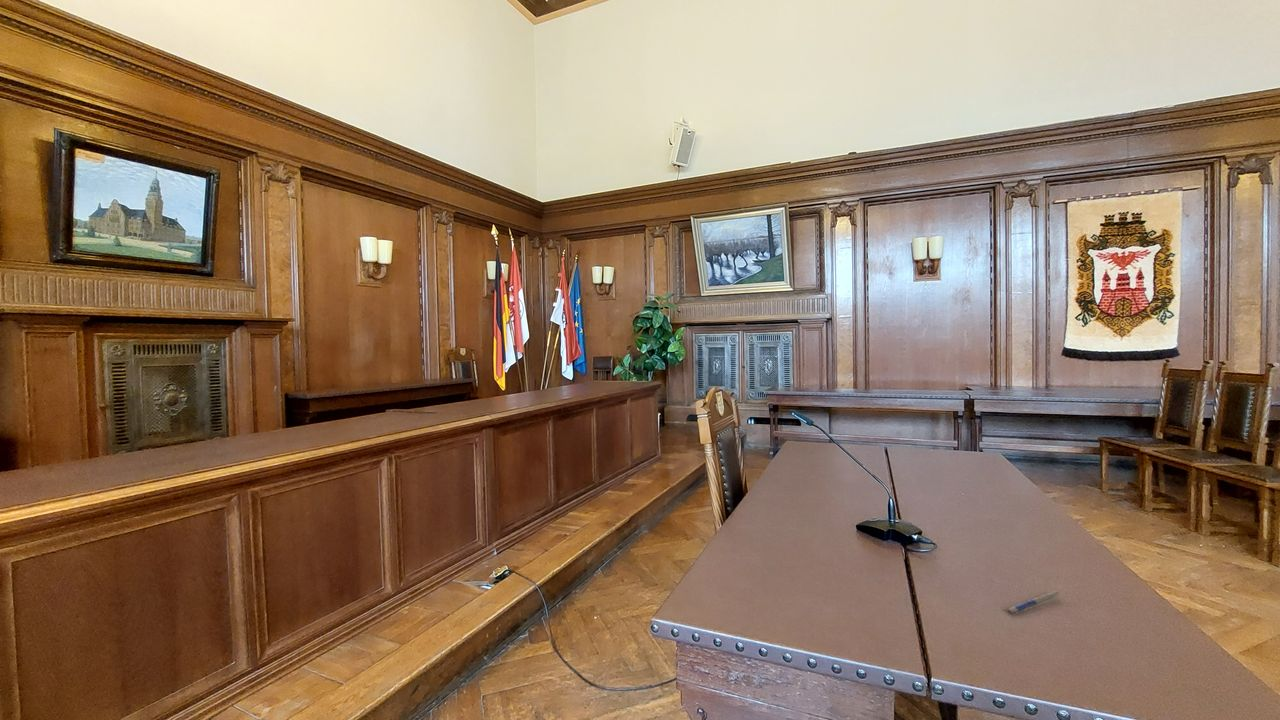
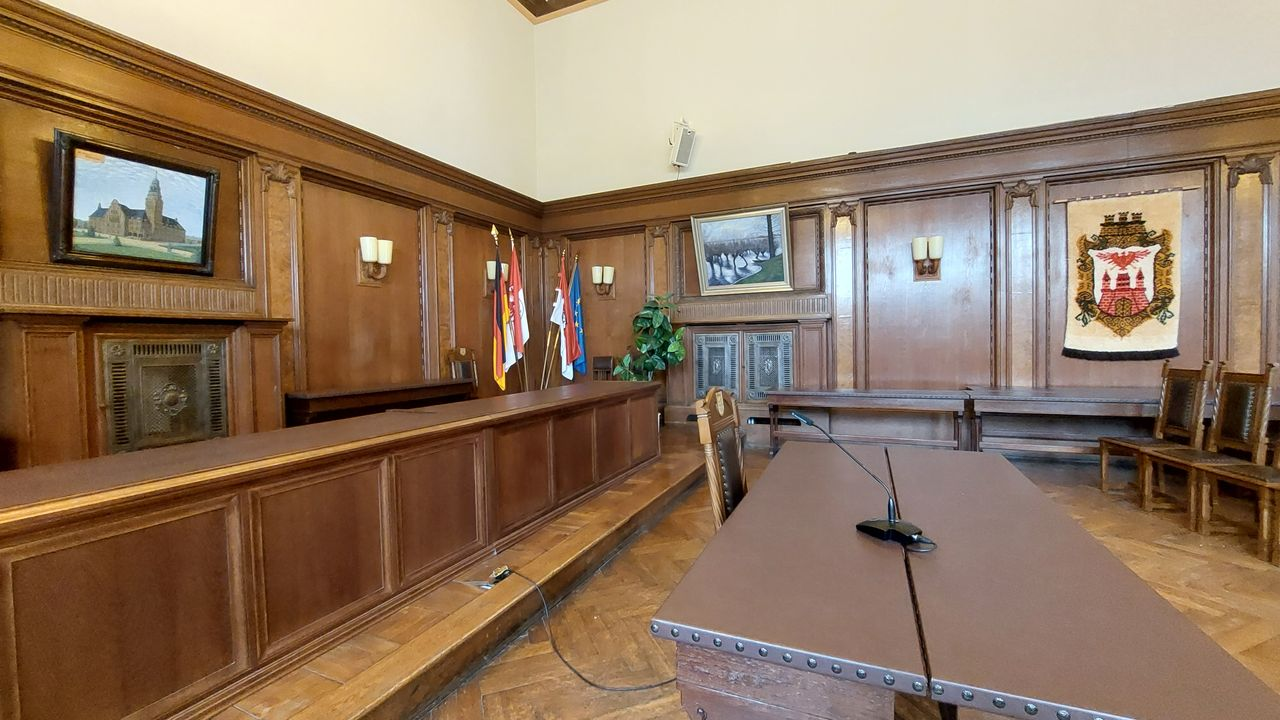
- pen (1034, 601)
